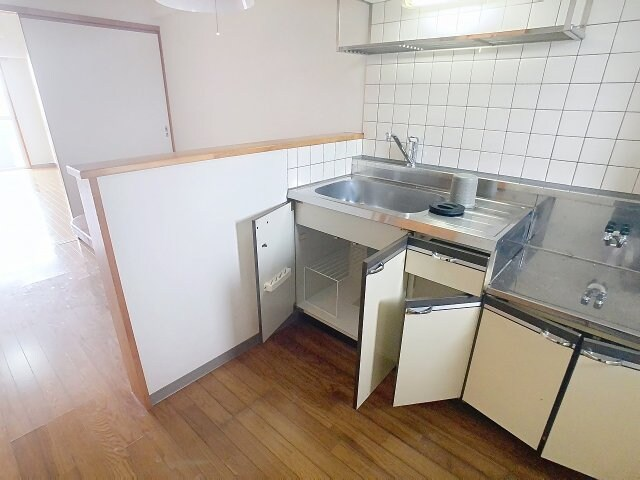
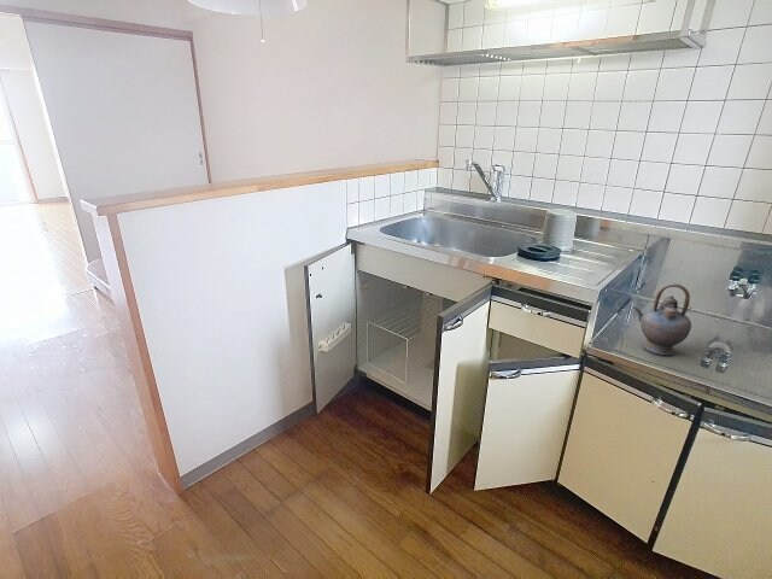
+ teapot (661, 316)
